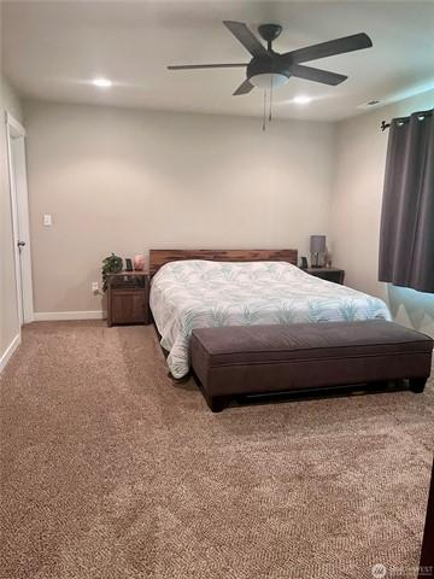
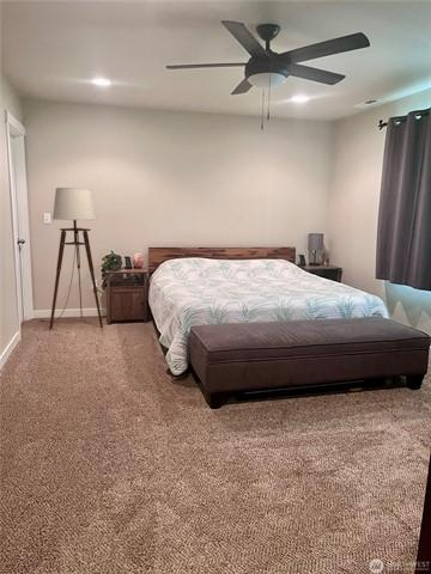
+ floor lamp (62, 255)
